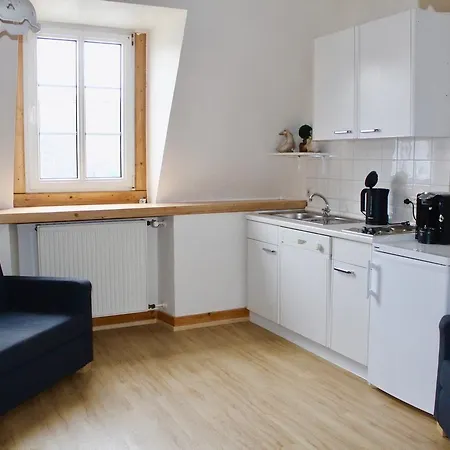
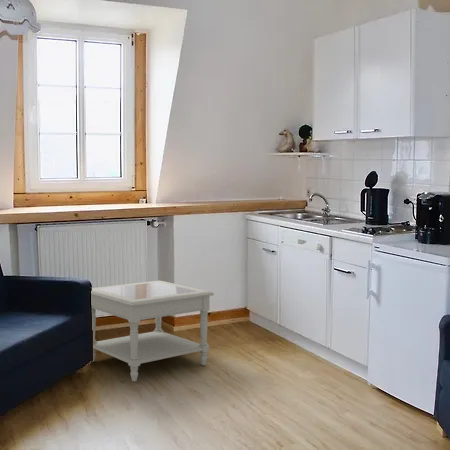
+ side table (148, 332)
